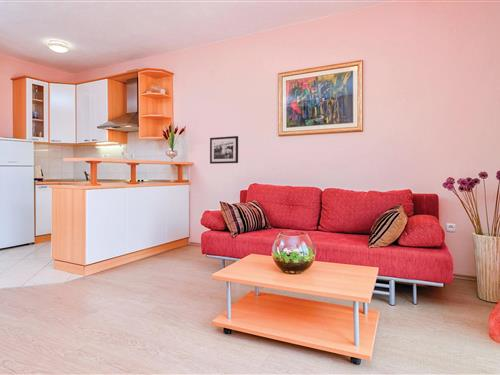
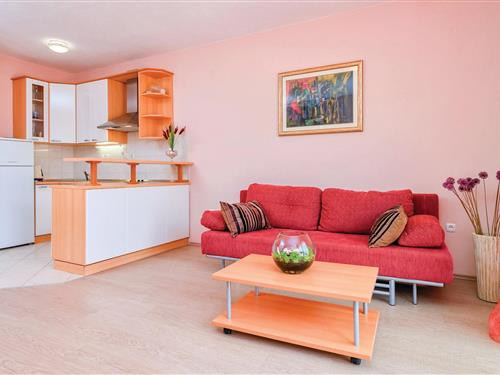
- picture frame (223, 150)
